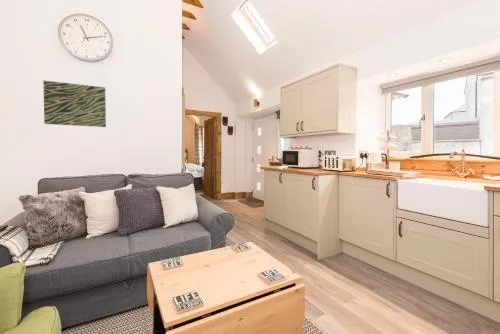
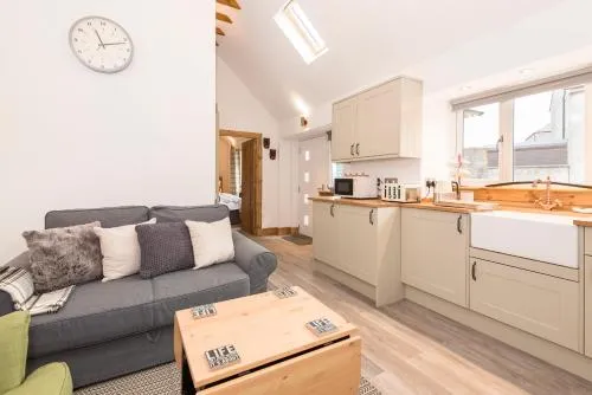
- wall art (76, 104)
